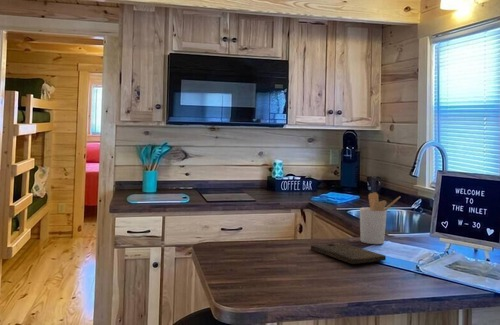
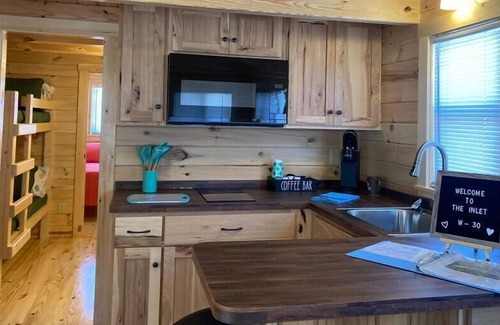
- utensil holder (380, 218)
- cutting board (346, 252)
